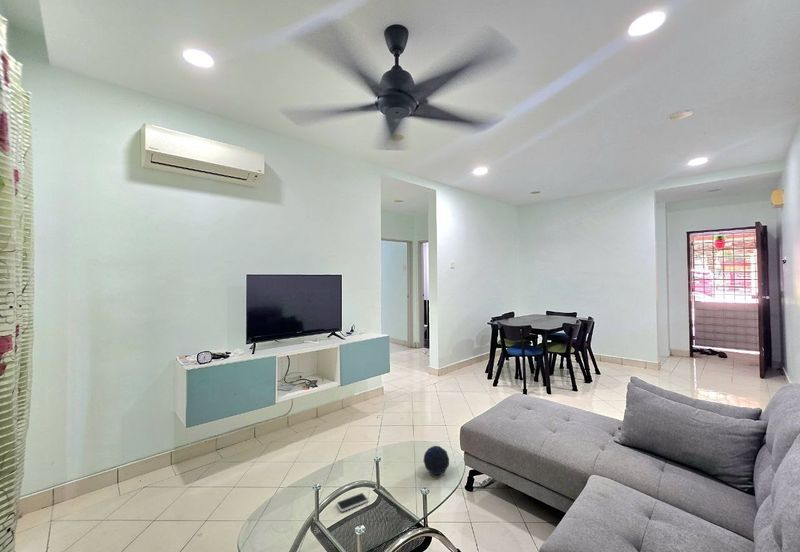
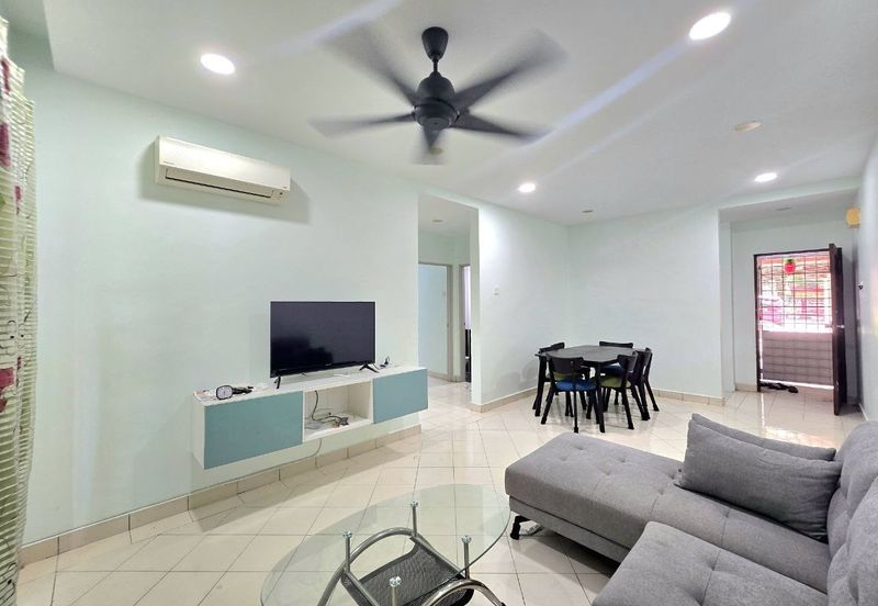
- decorative orb (436, 460)
- smartphone (352, 501)
